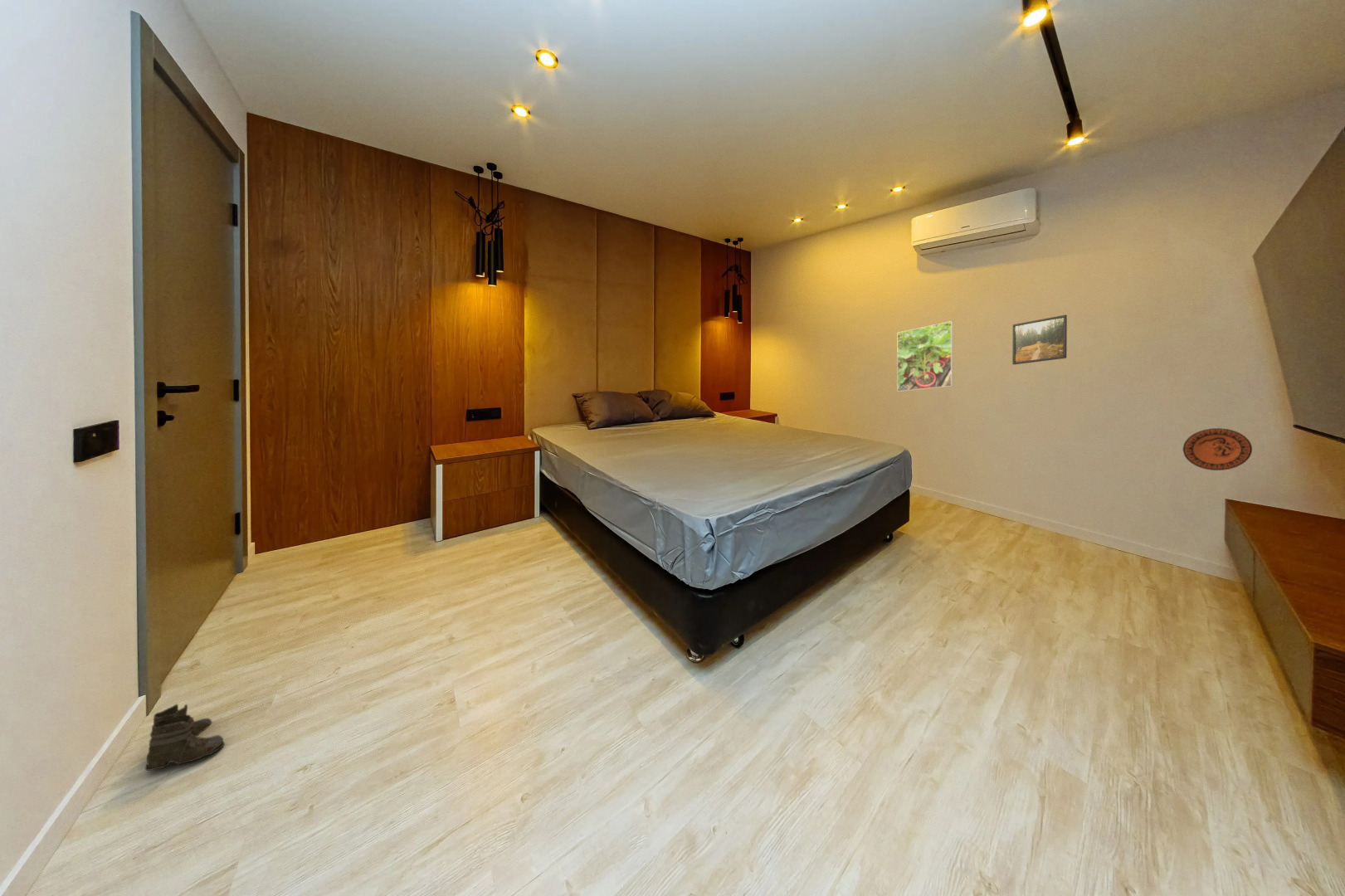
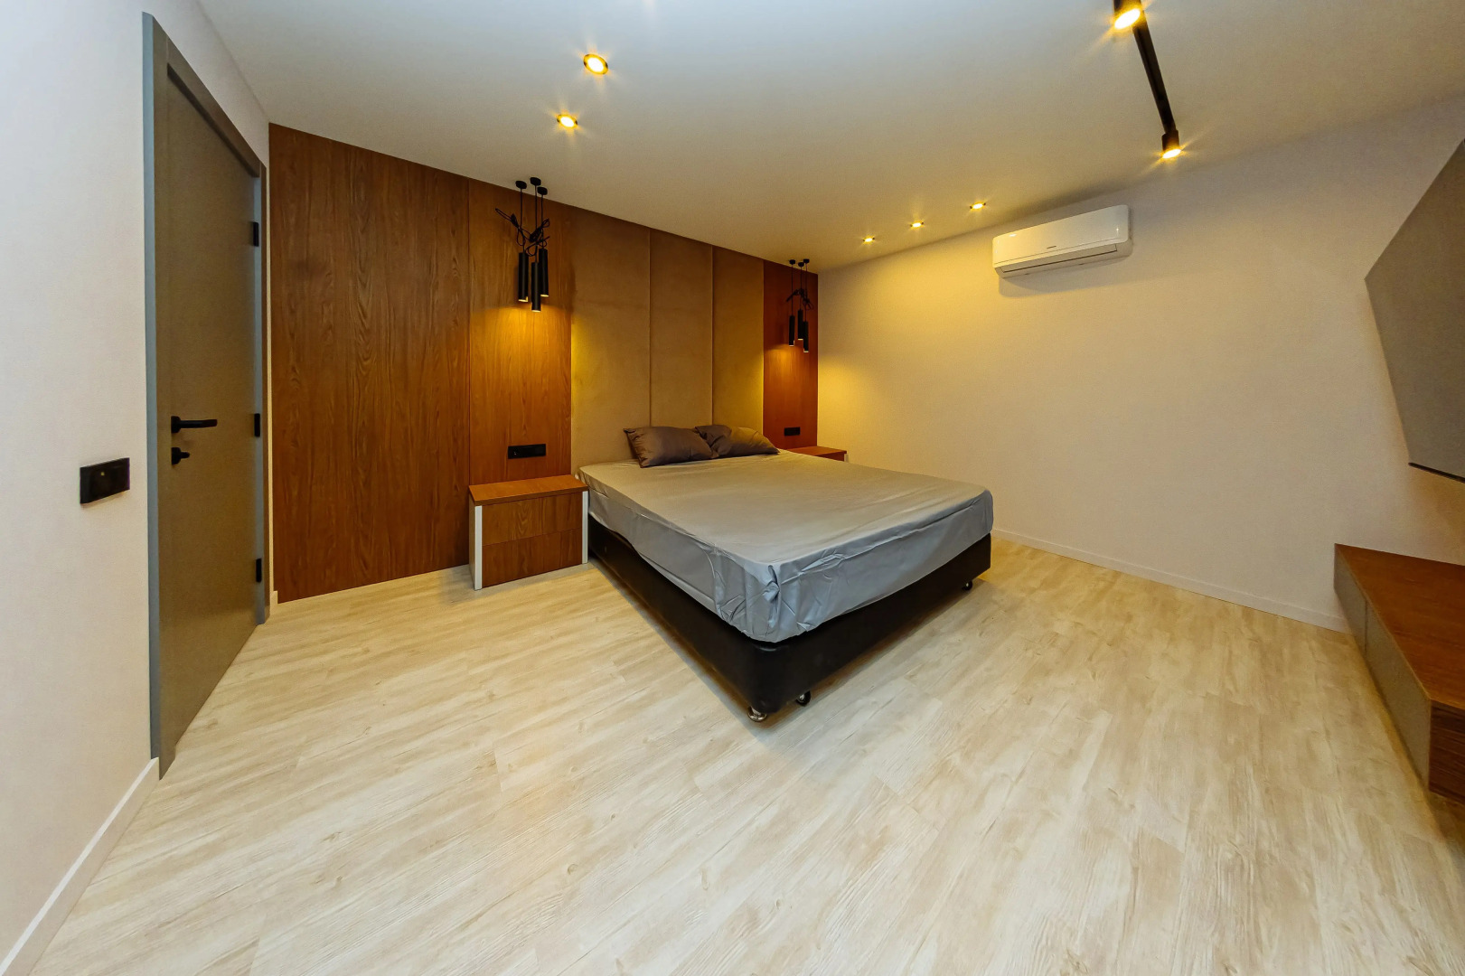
- boots (185, 730)
- decorative plate (1216, 449)
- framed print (1038, 340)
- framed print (923, 358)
